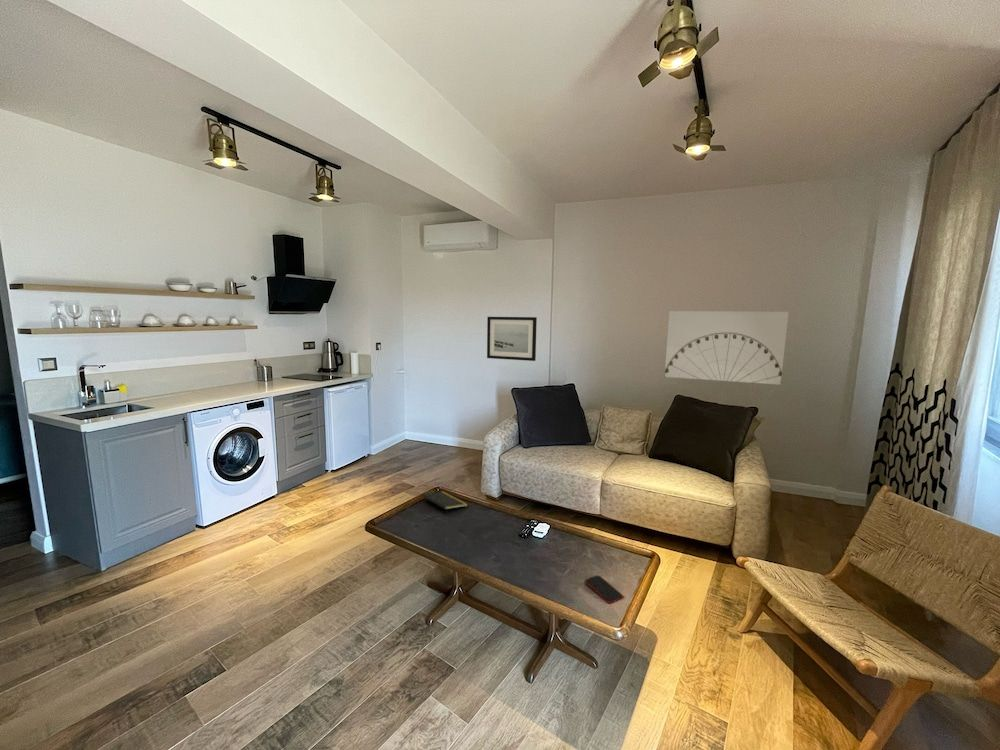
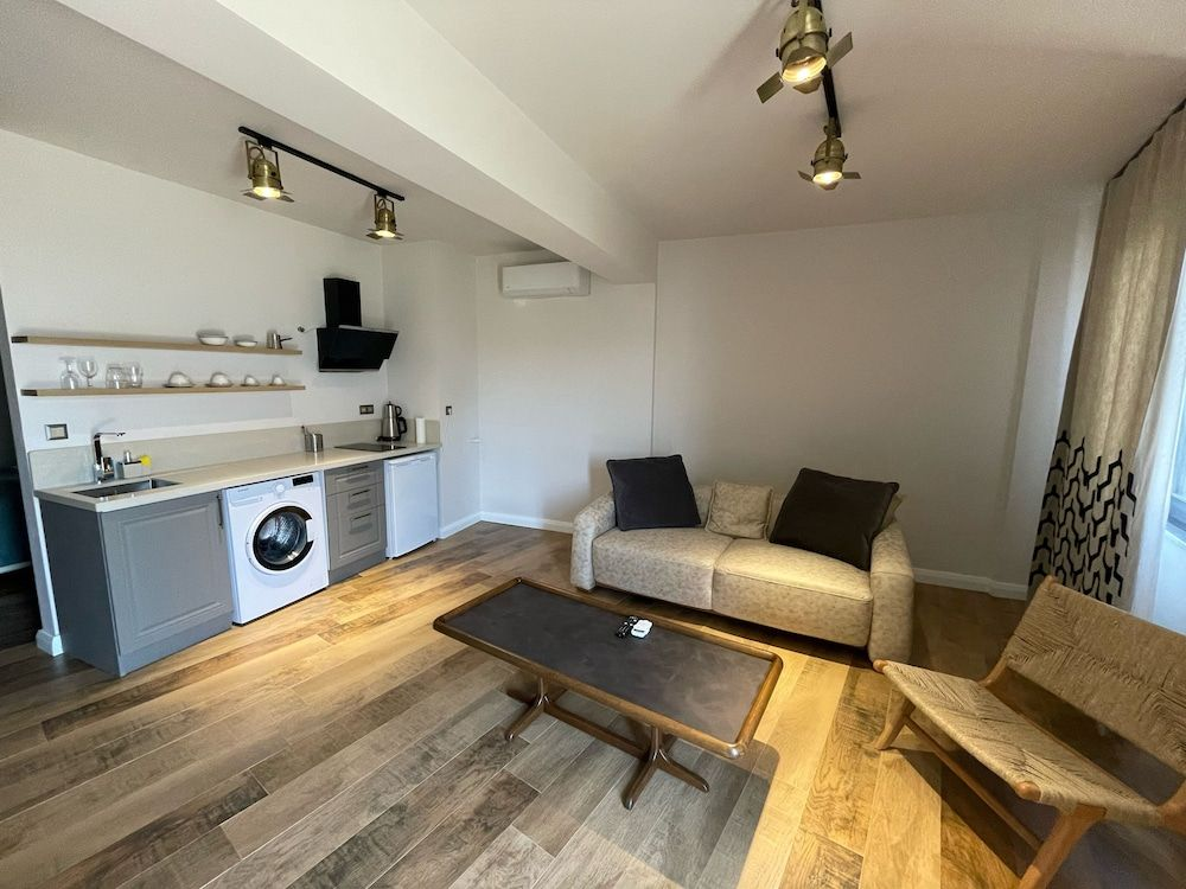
- wall art (722, 346)
- notepad (444, 499)
- smartphone (603, 588)
- wall art (511, 338)
